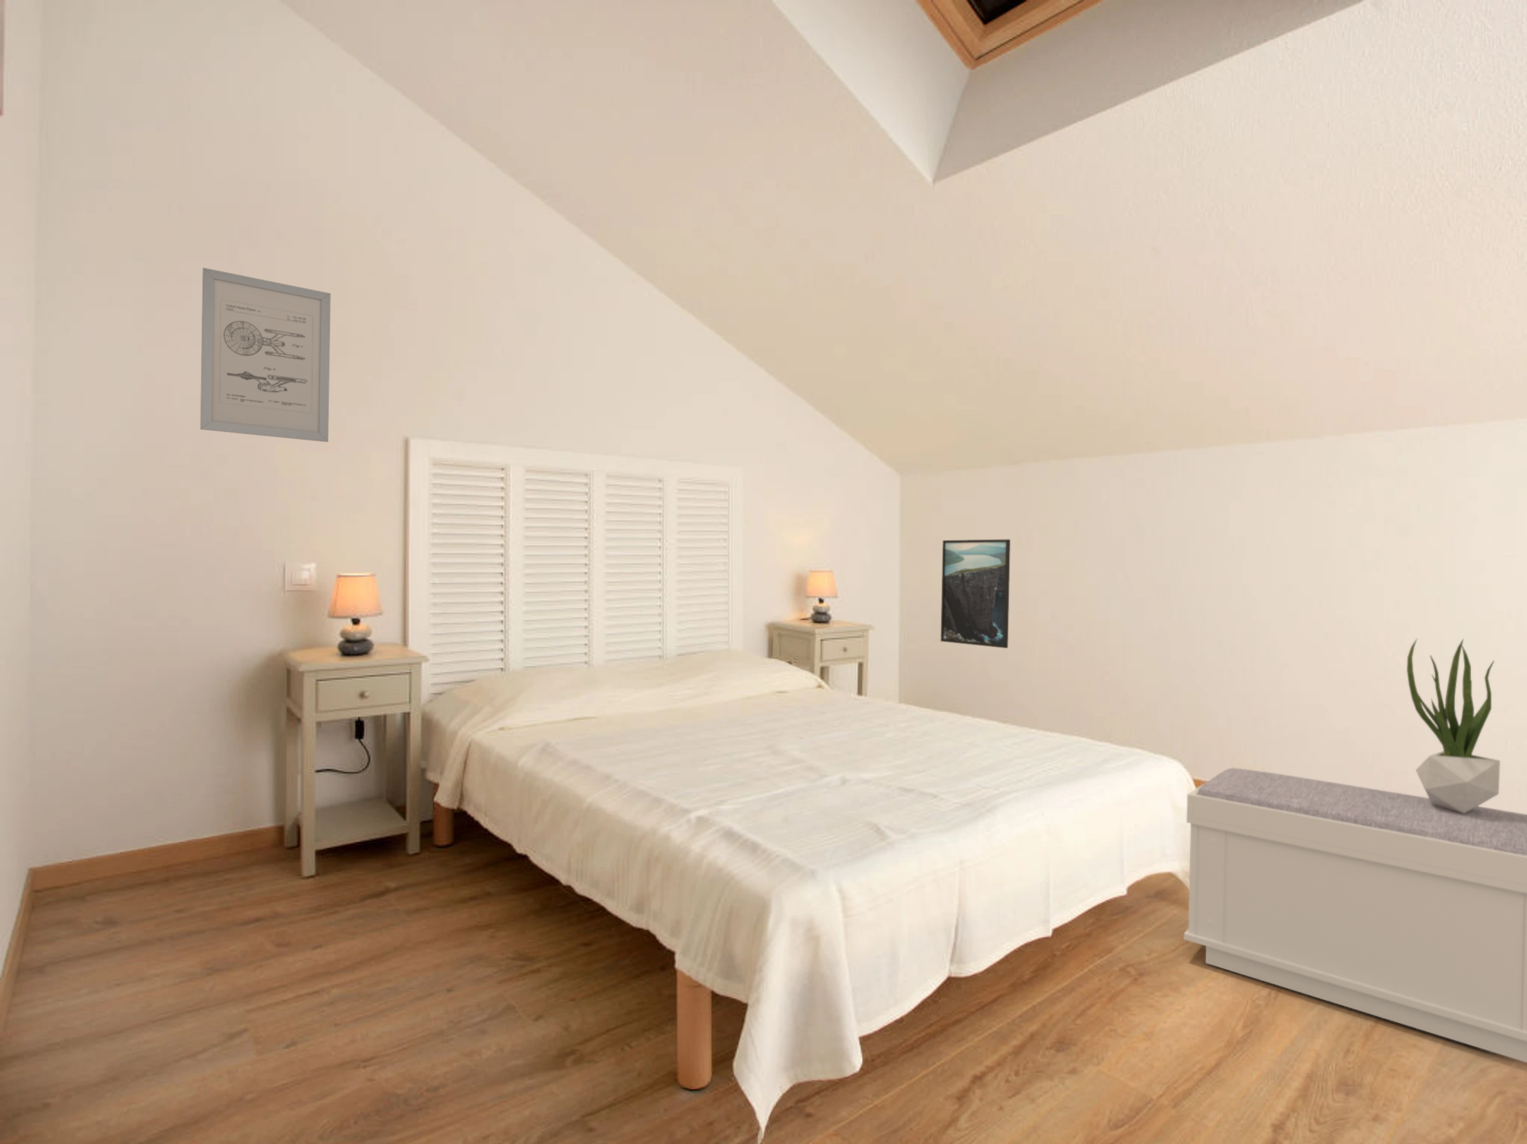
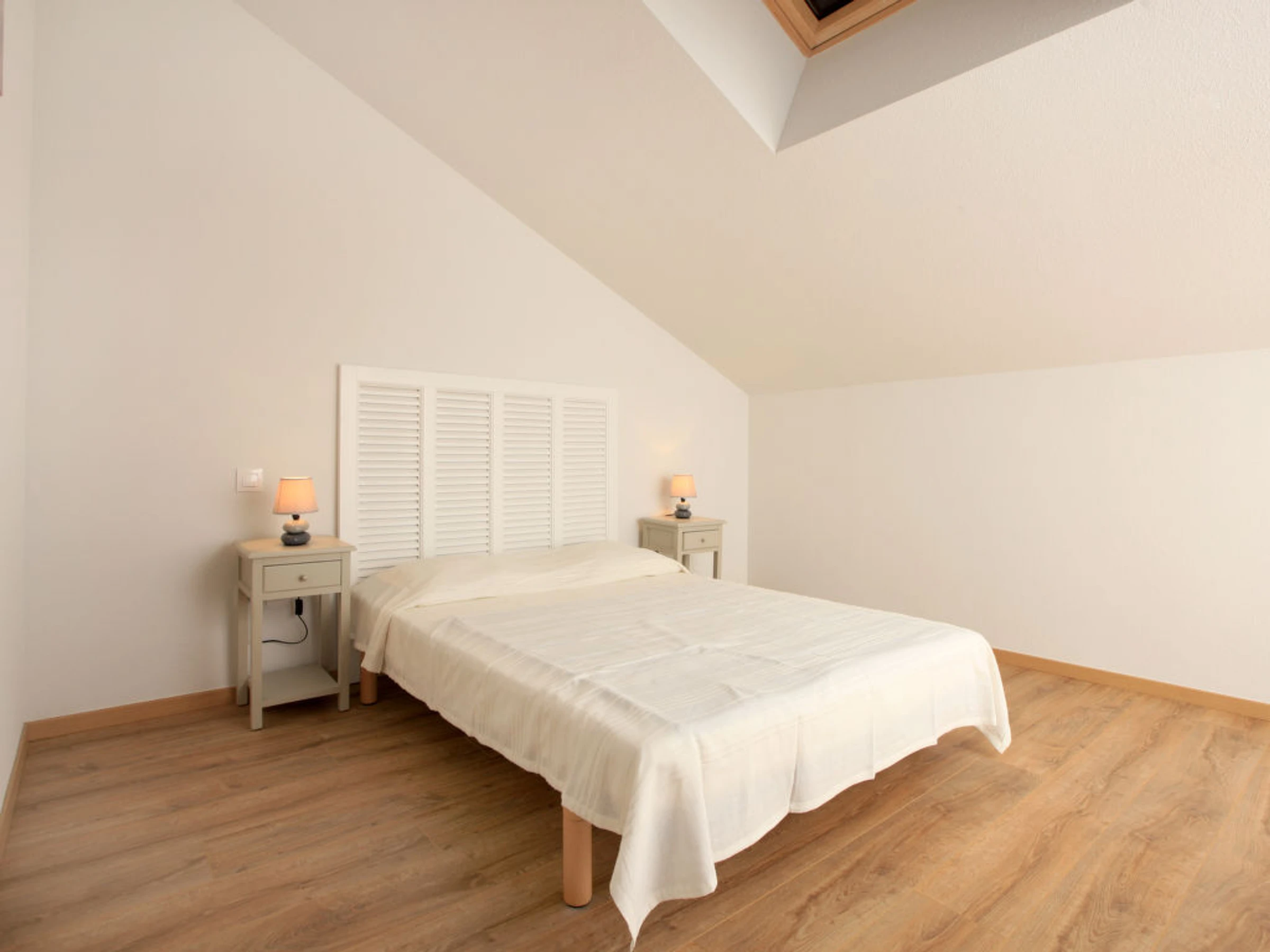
- potted plant (1450, 723)
- wall art (268, 358)
- bench (1368, 892)
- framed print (974, 591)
